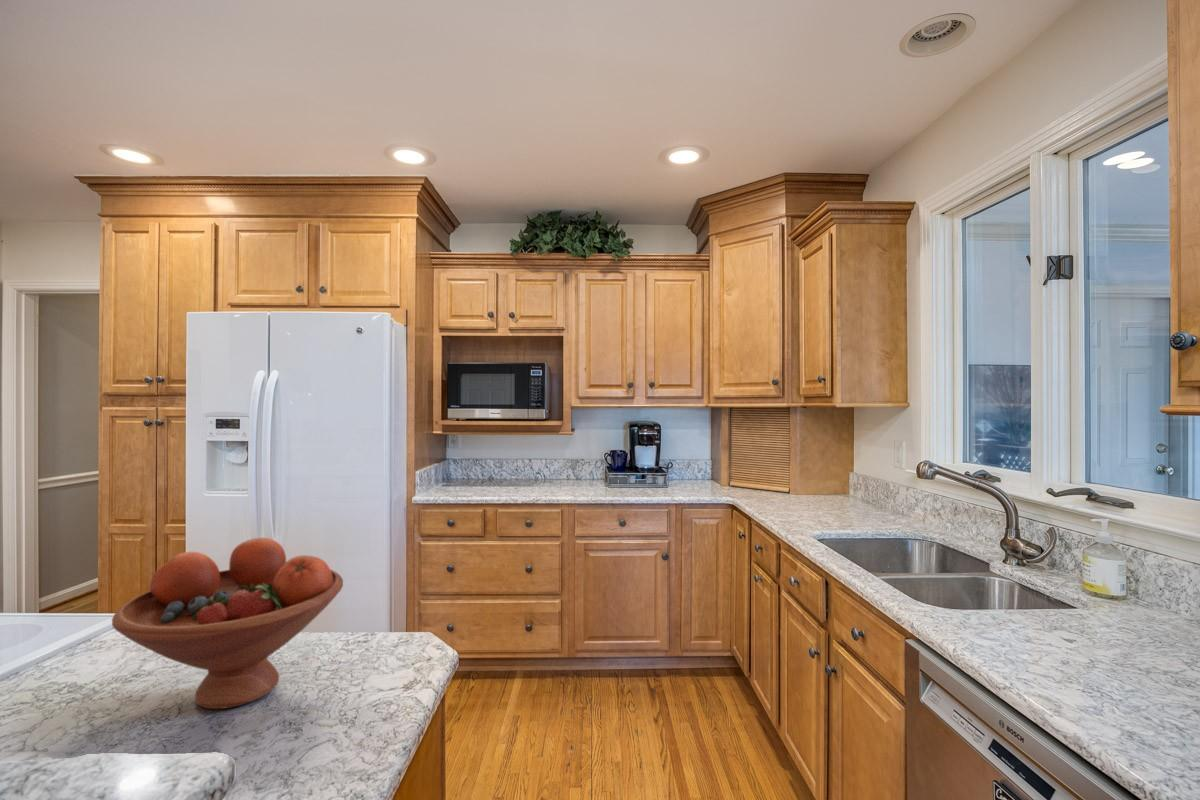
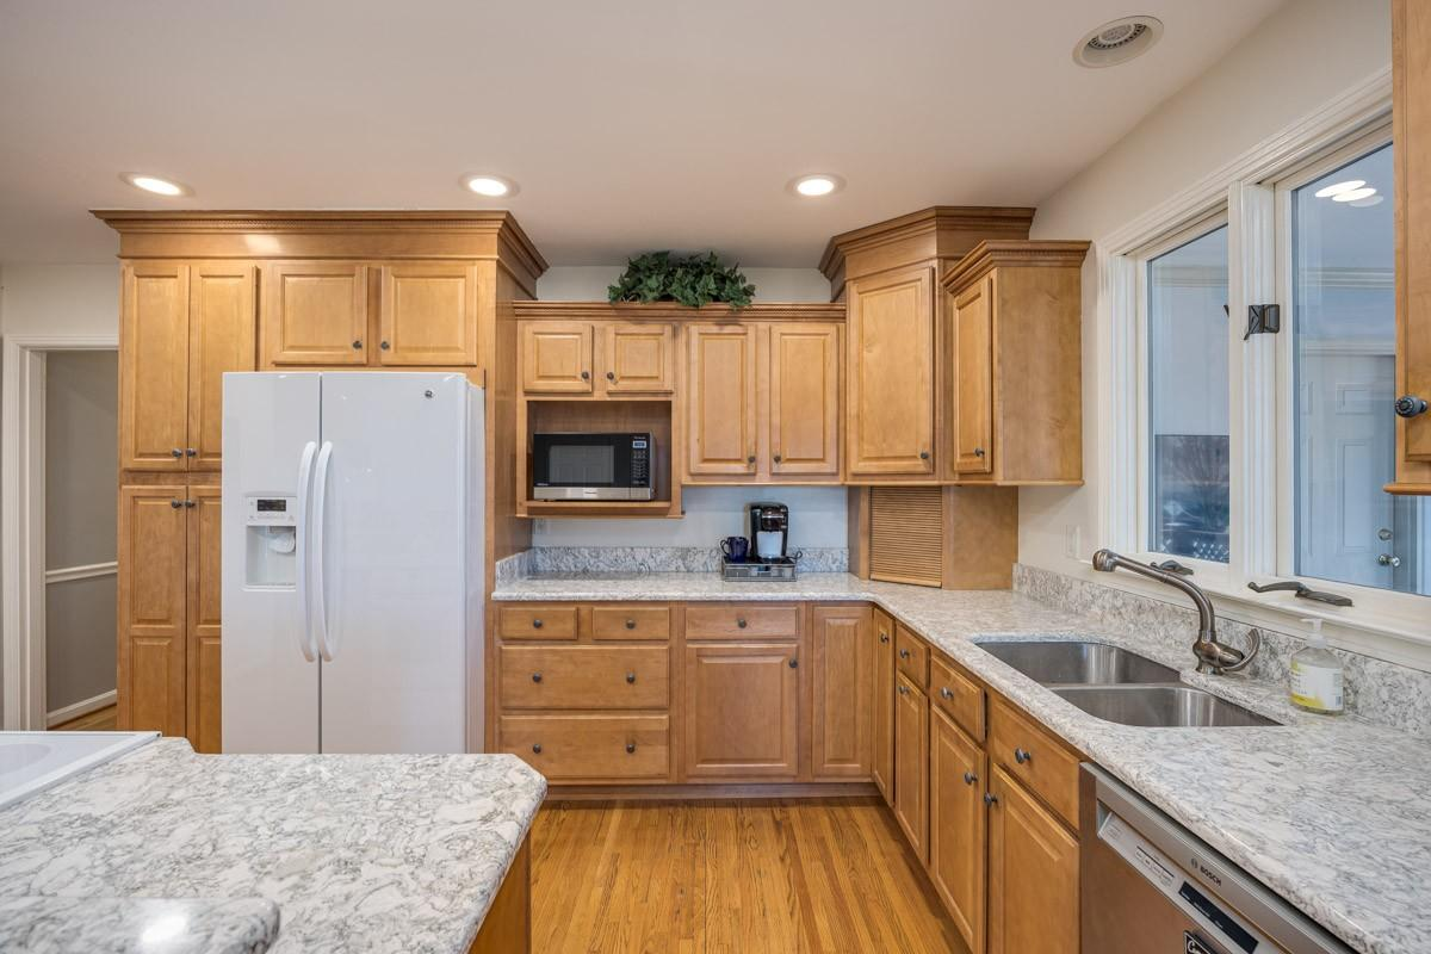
- fruit bowl (238, 622)
